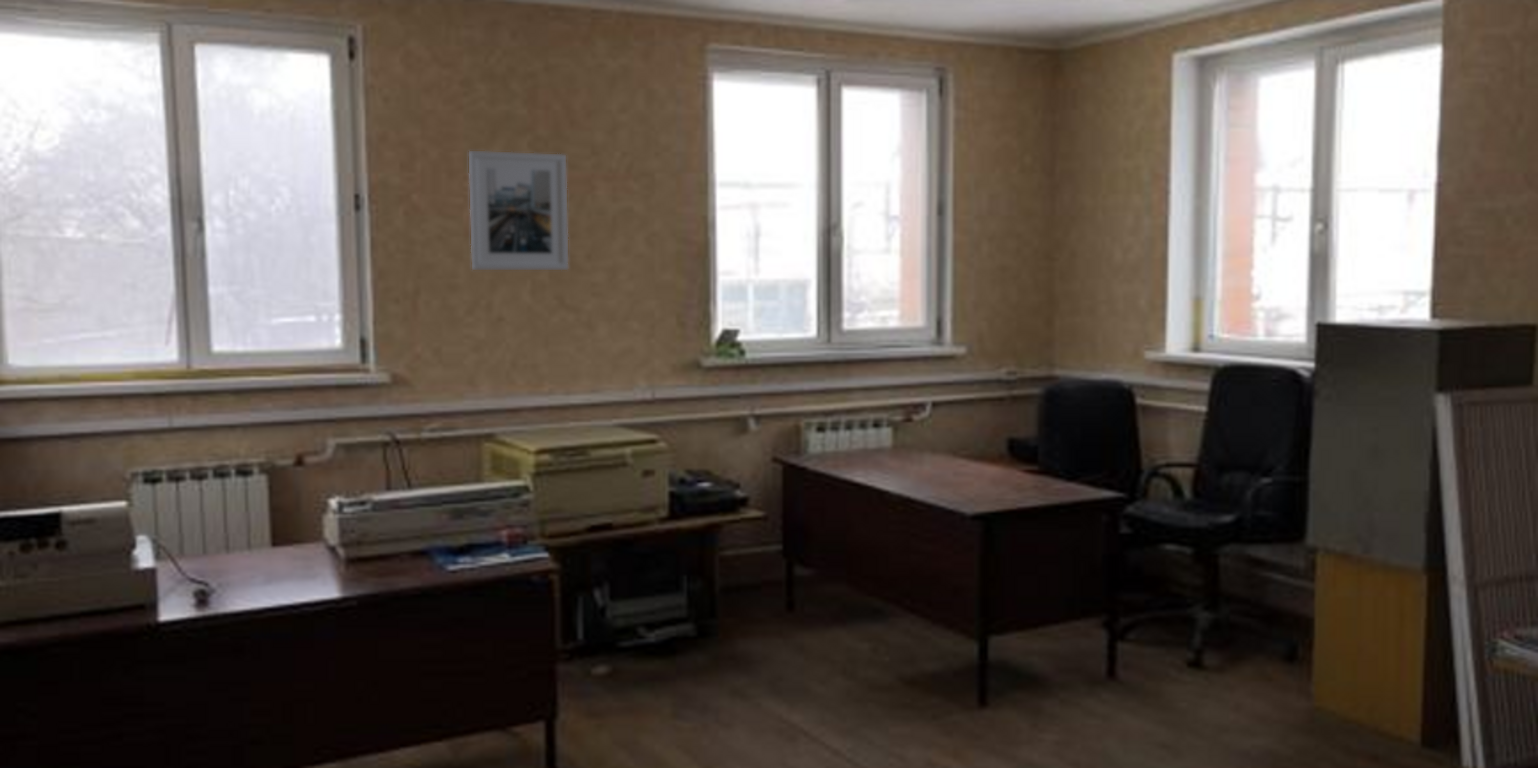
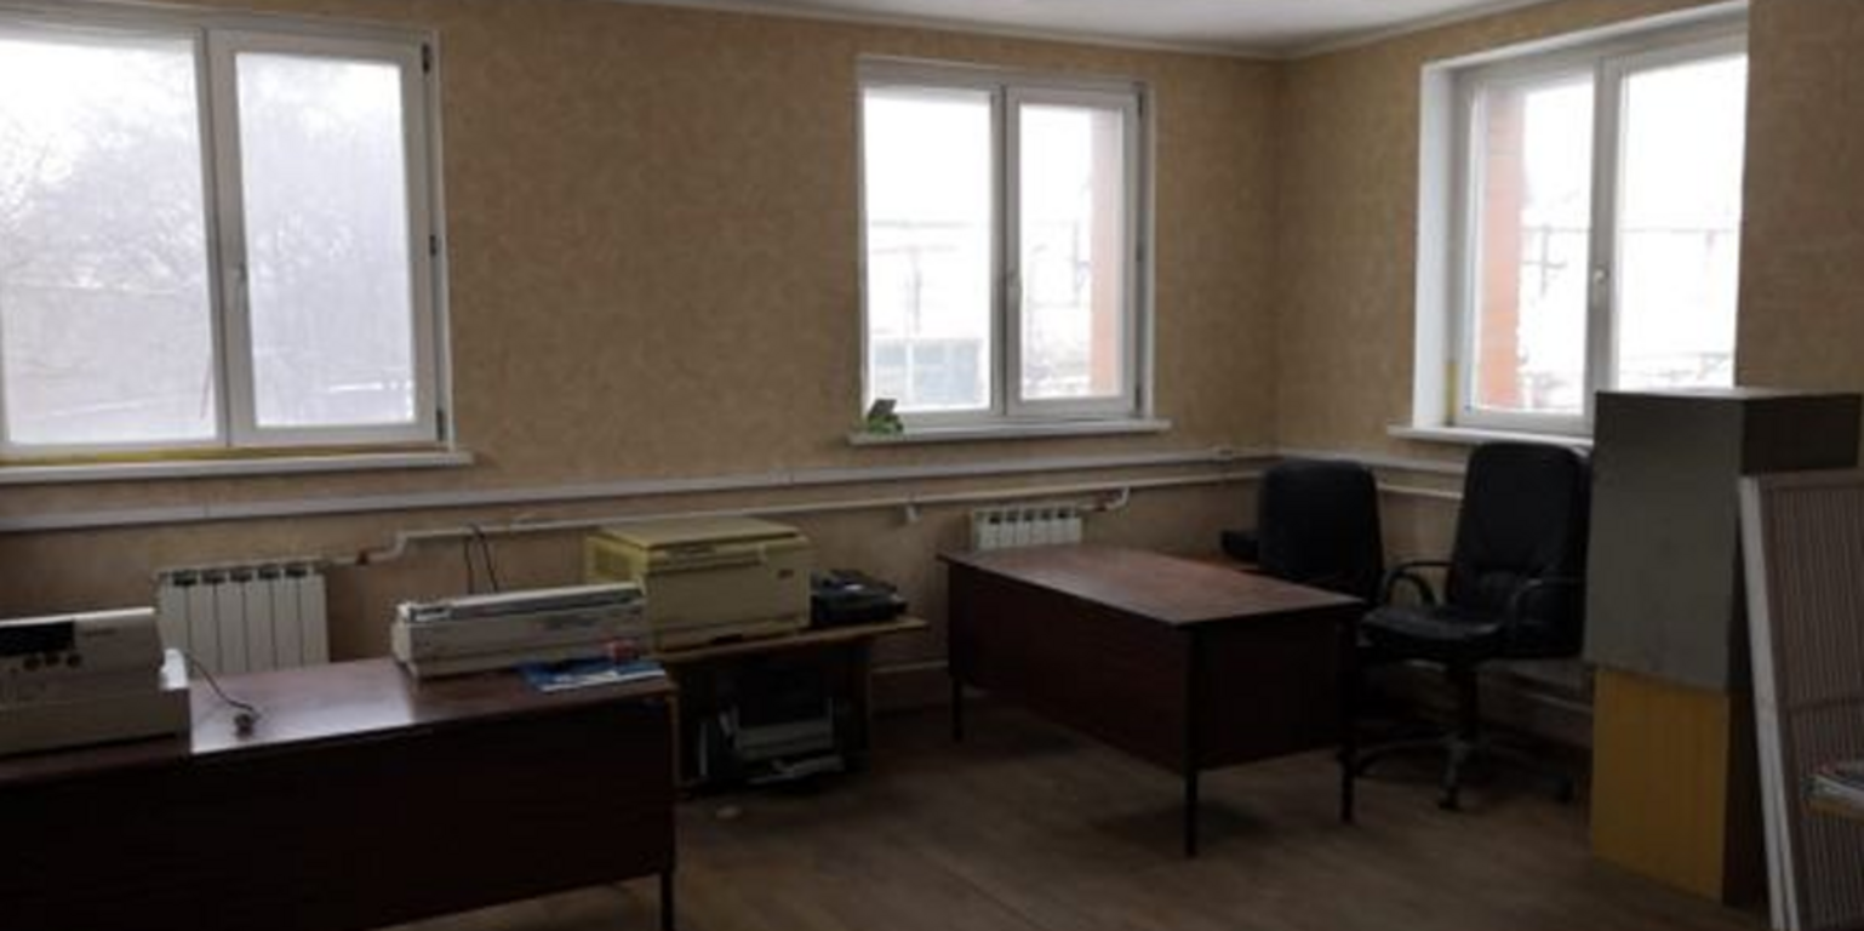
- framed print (519, 211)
